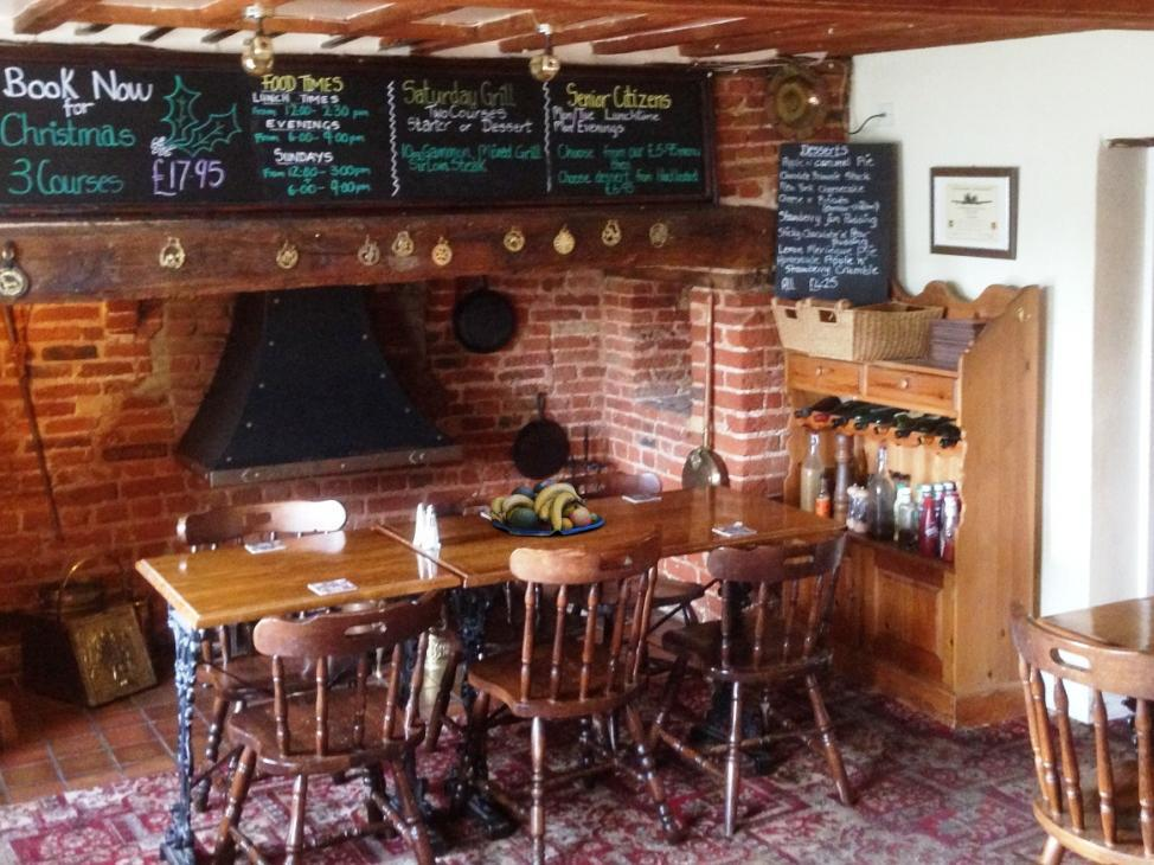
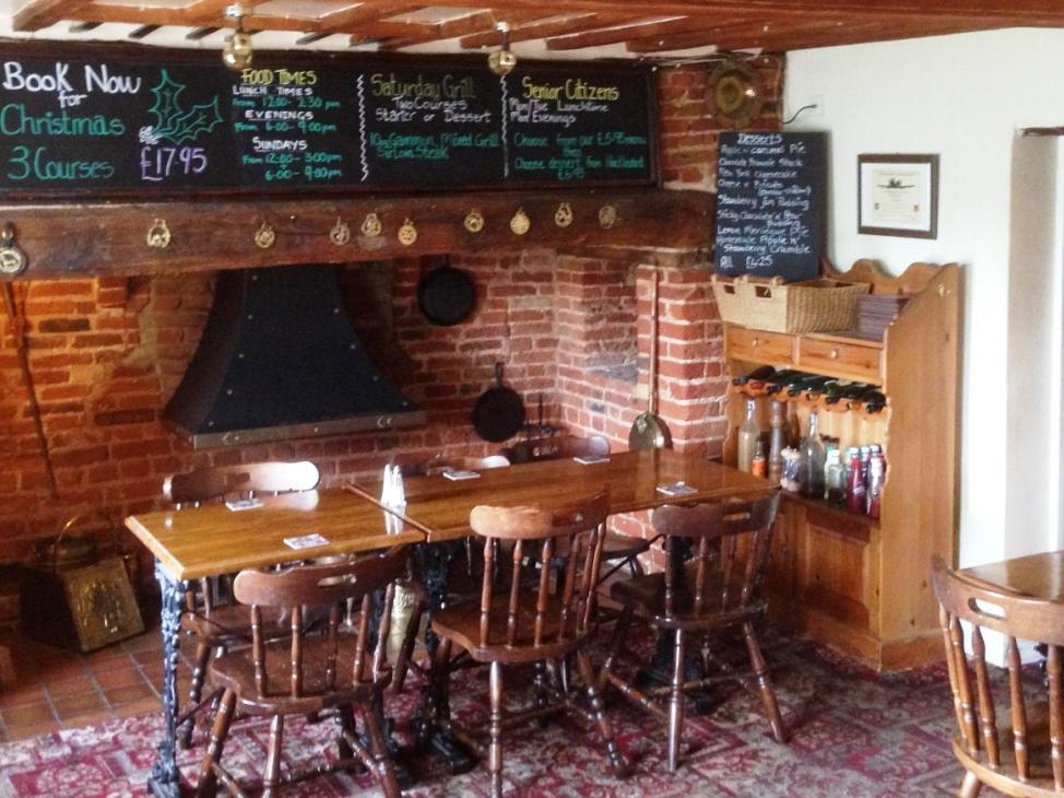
- fruit bowl (549, 502)
